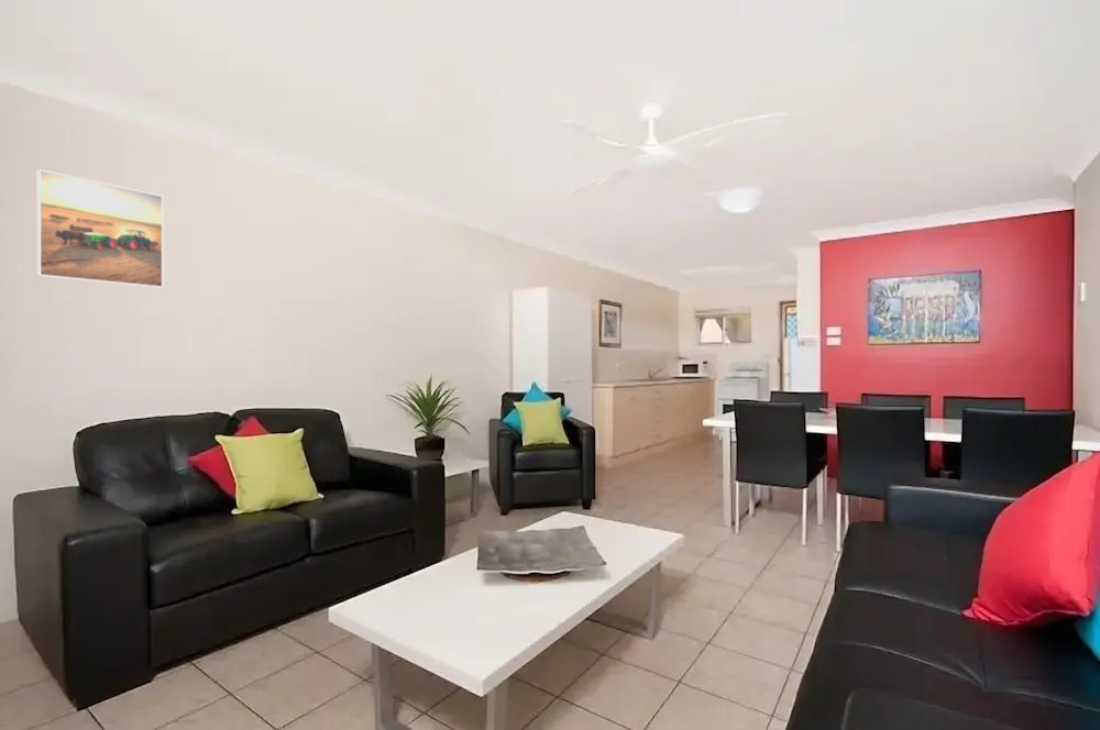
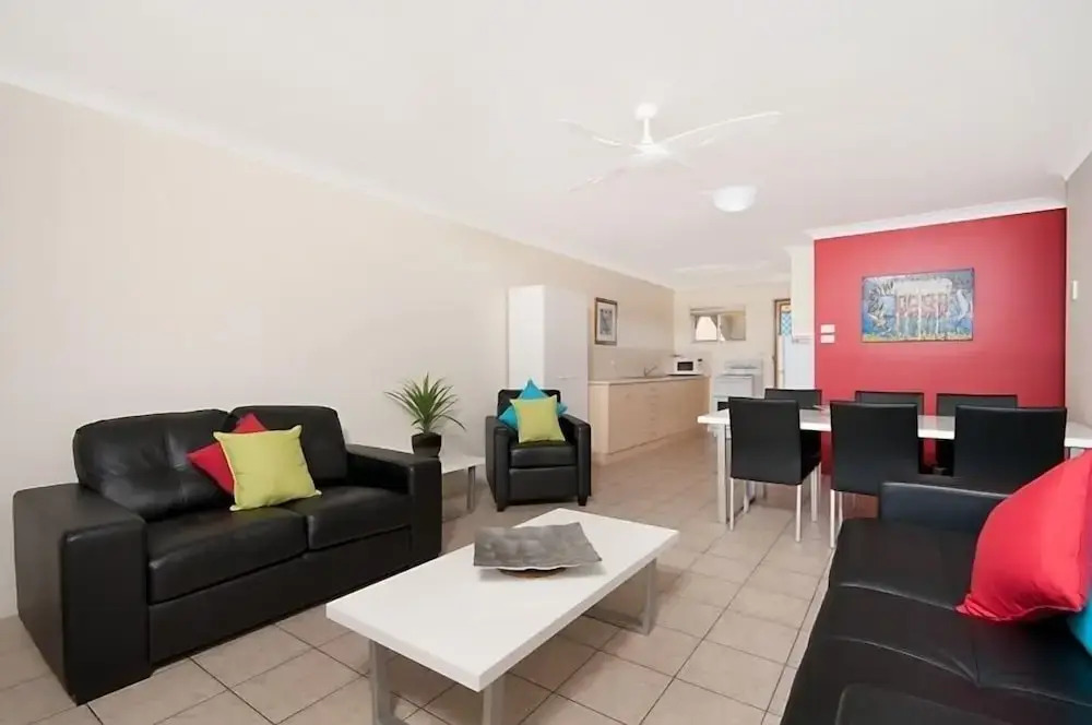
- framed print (105, 233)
